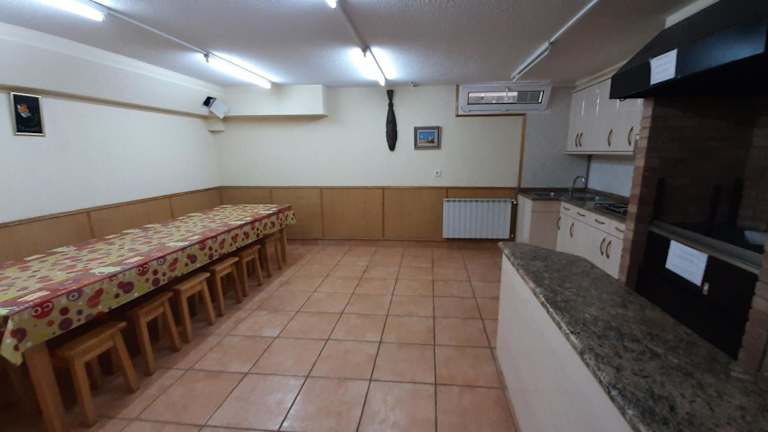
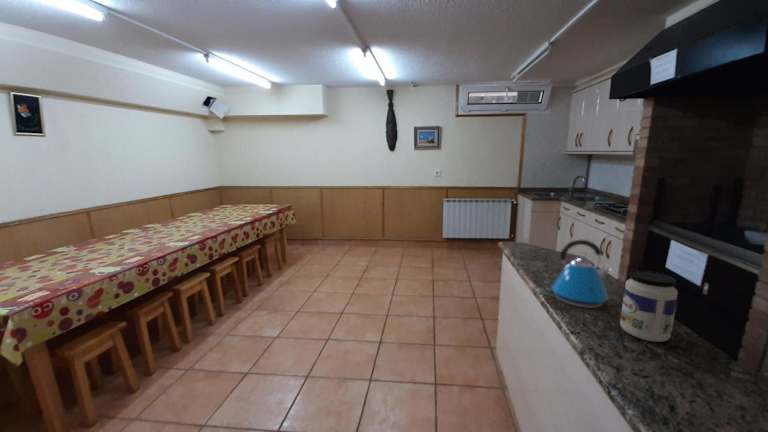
+ jar (648, 305)
+ kettle (578, 269)
